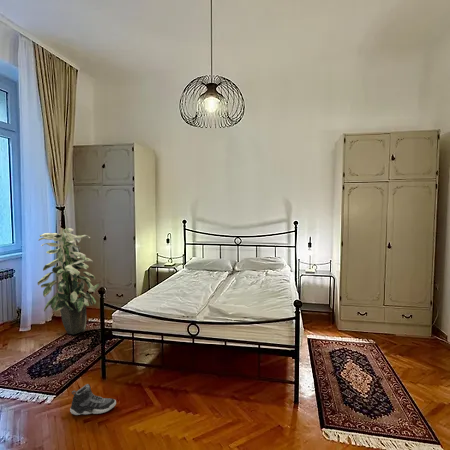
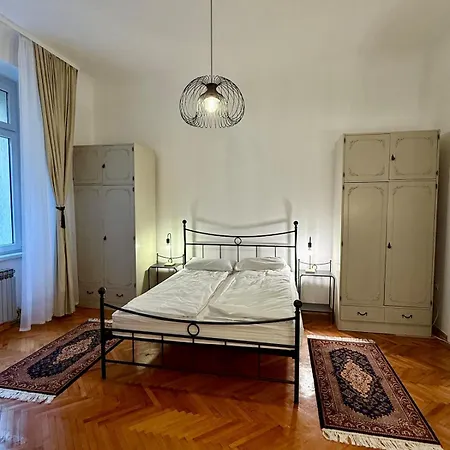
- indoor plant (68, 280)
- sneaker (93, 398)
